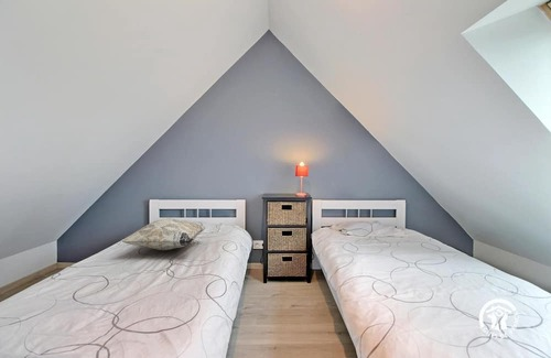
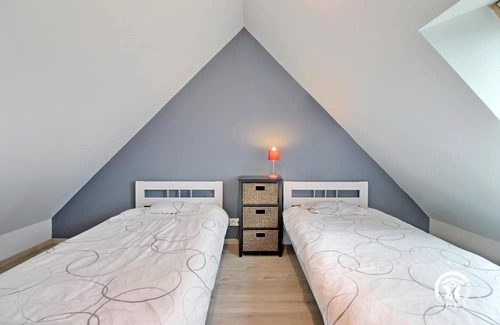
- decorative pillow (168, 234)
